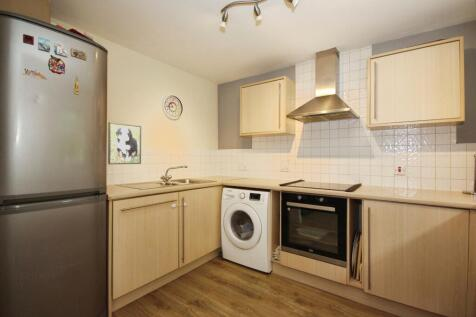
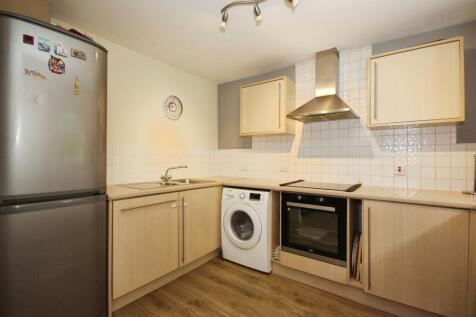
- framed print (125, 144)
